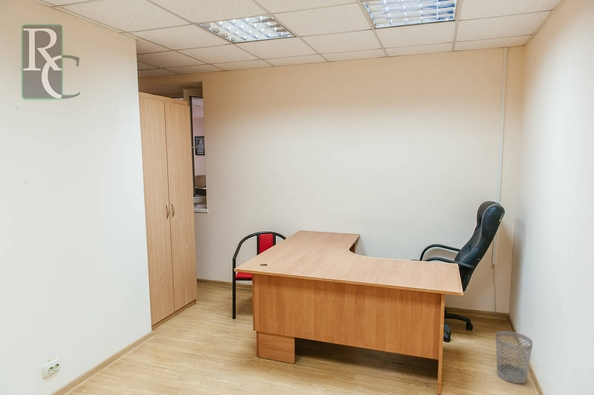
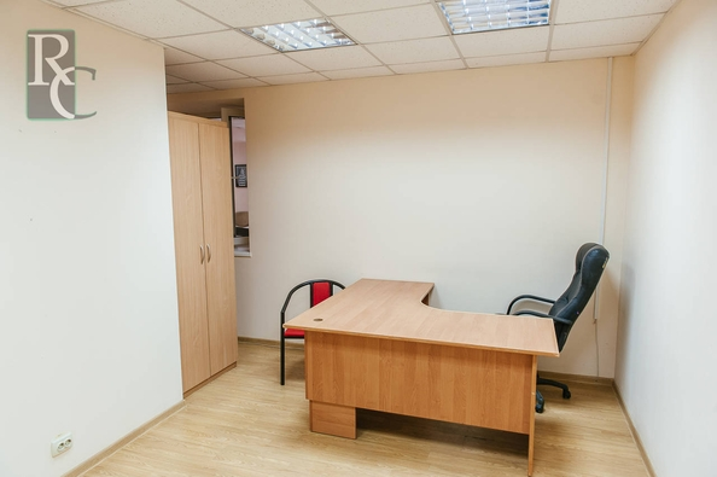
- wastebasket (513, 357)
